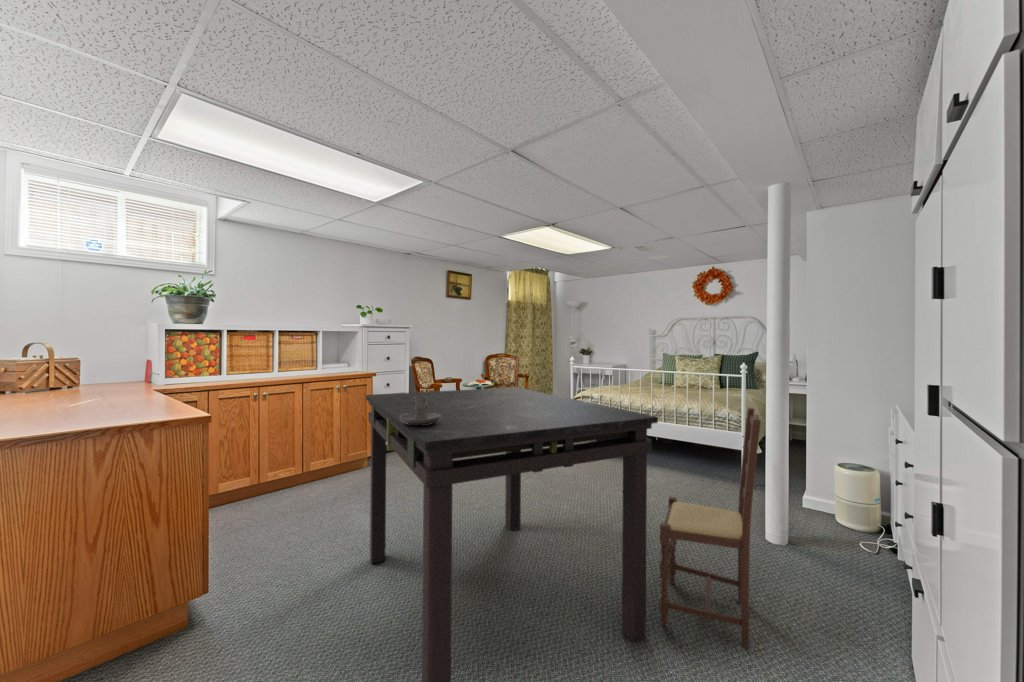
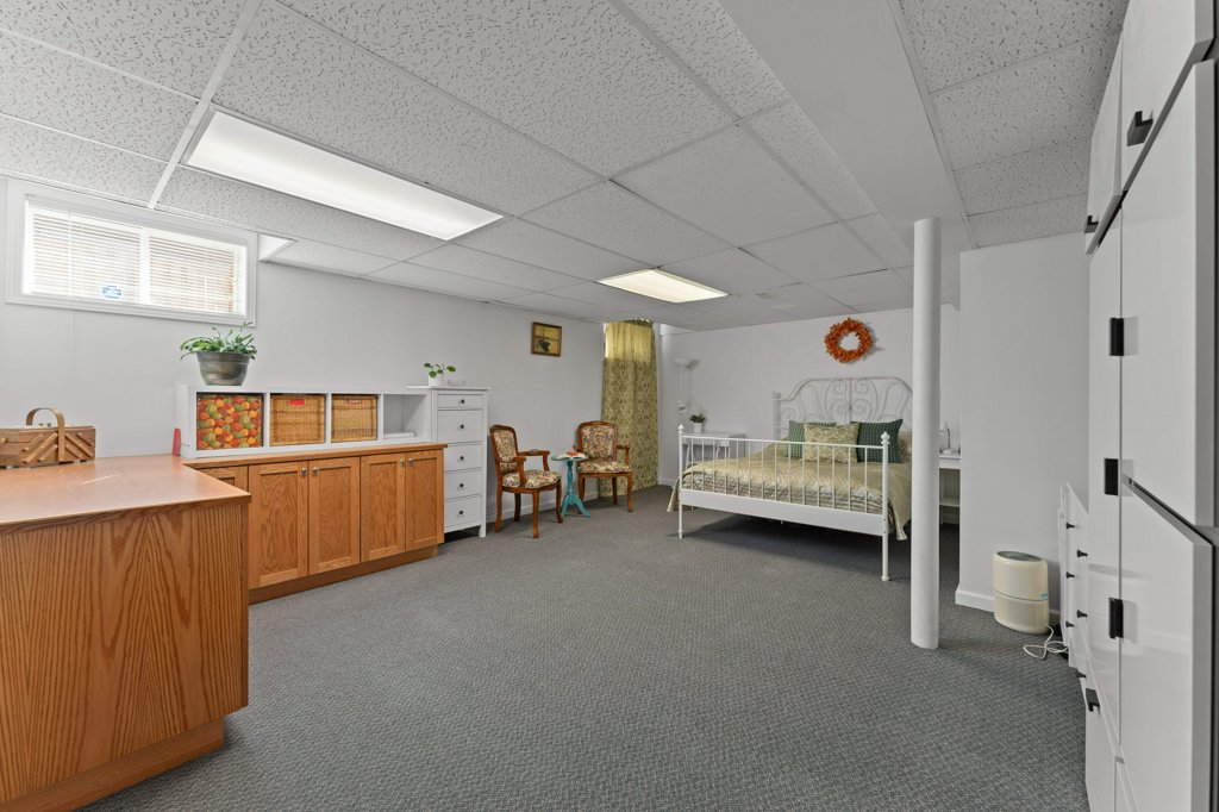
- dining chair (706, 510)
- dining table (505, 501)
- candle holder (420, 408)
